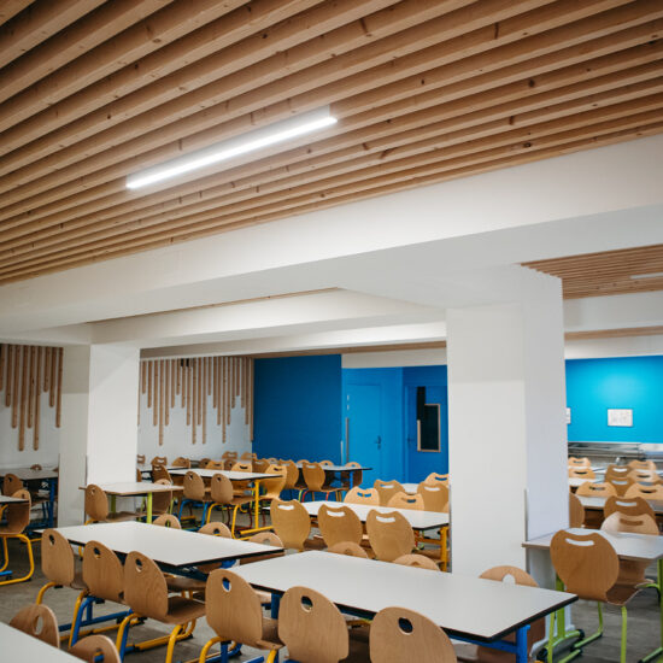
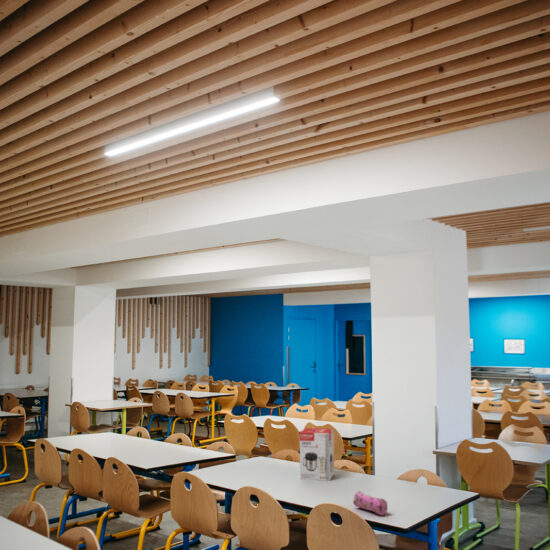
+ lunch box (317, 453)
+ pencil case (370, 502)
